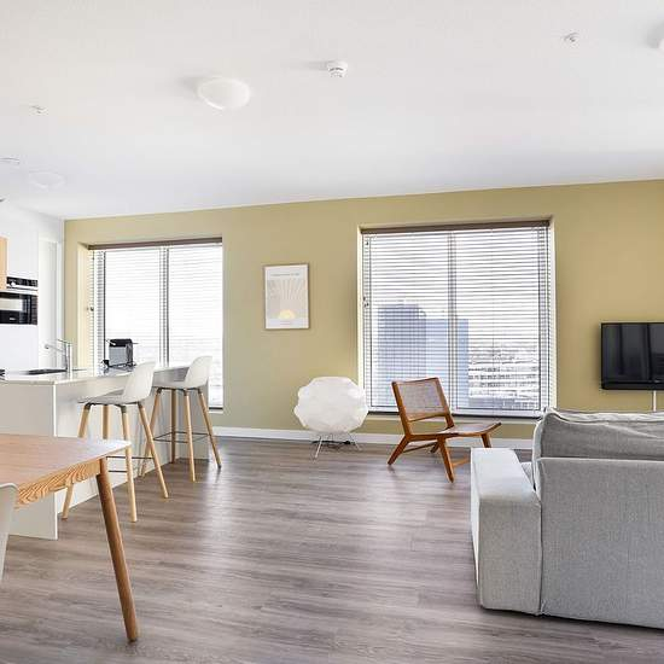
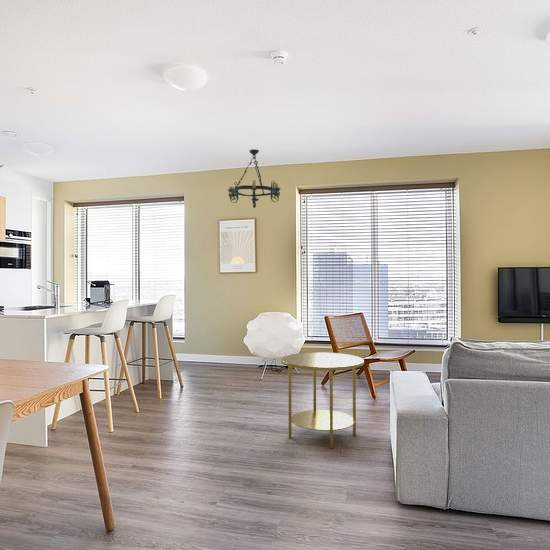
+ chandelier (254, 180)
+ side table (315, 397)
